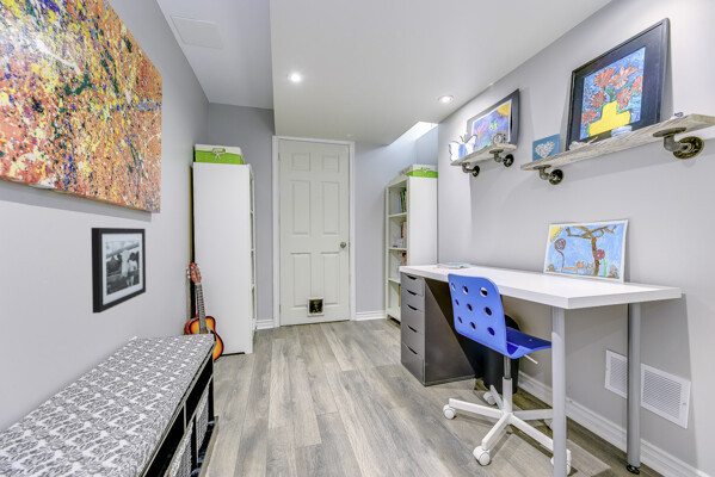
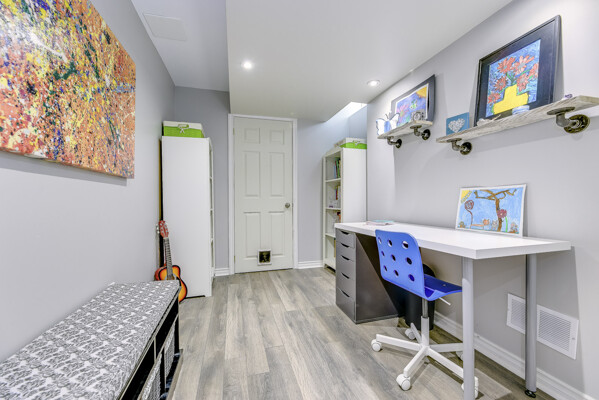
- picture frame (122, 265)
